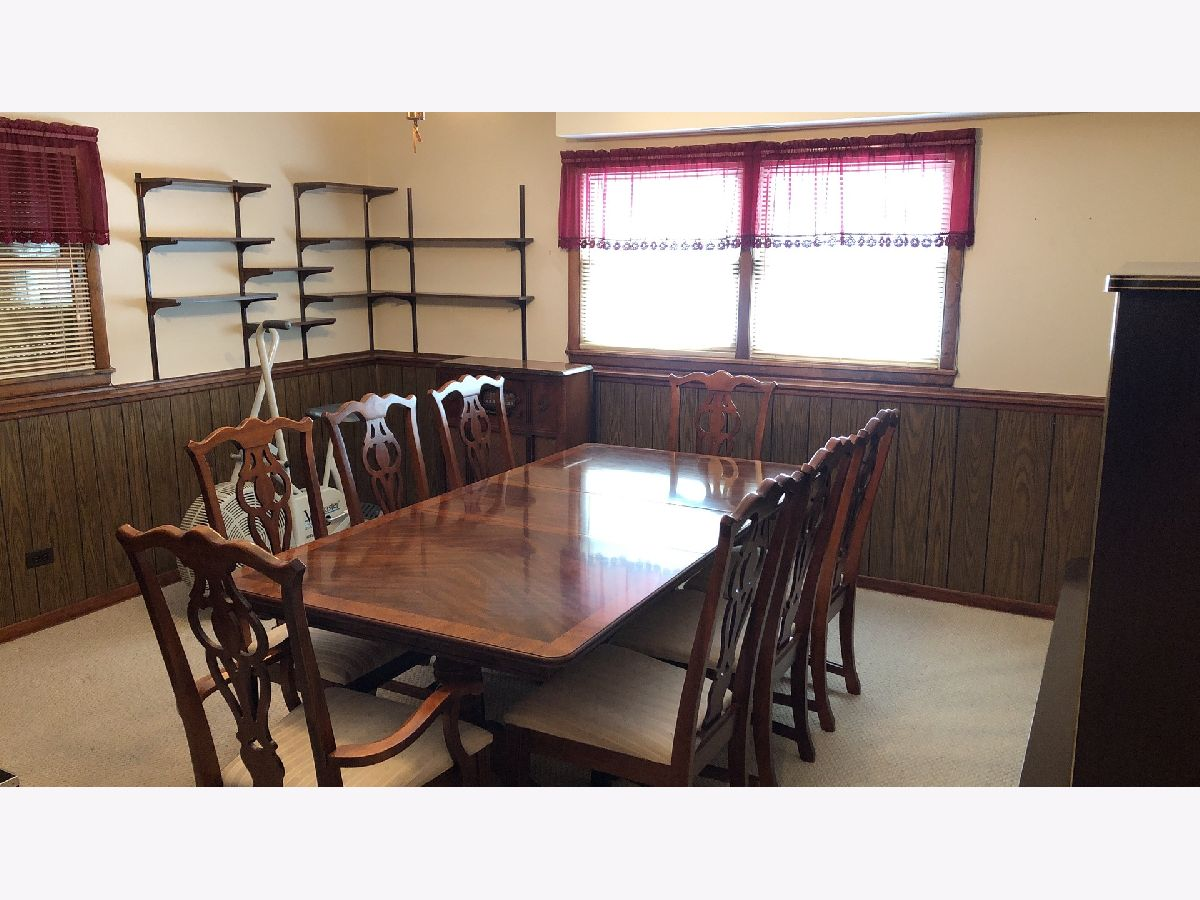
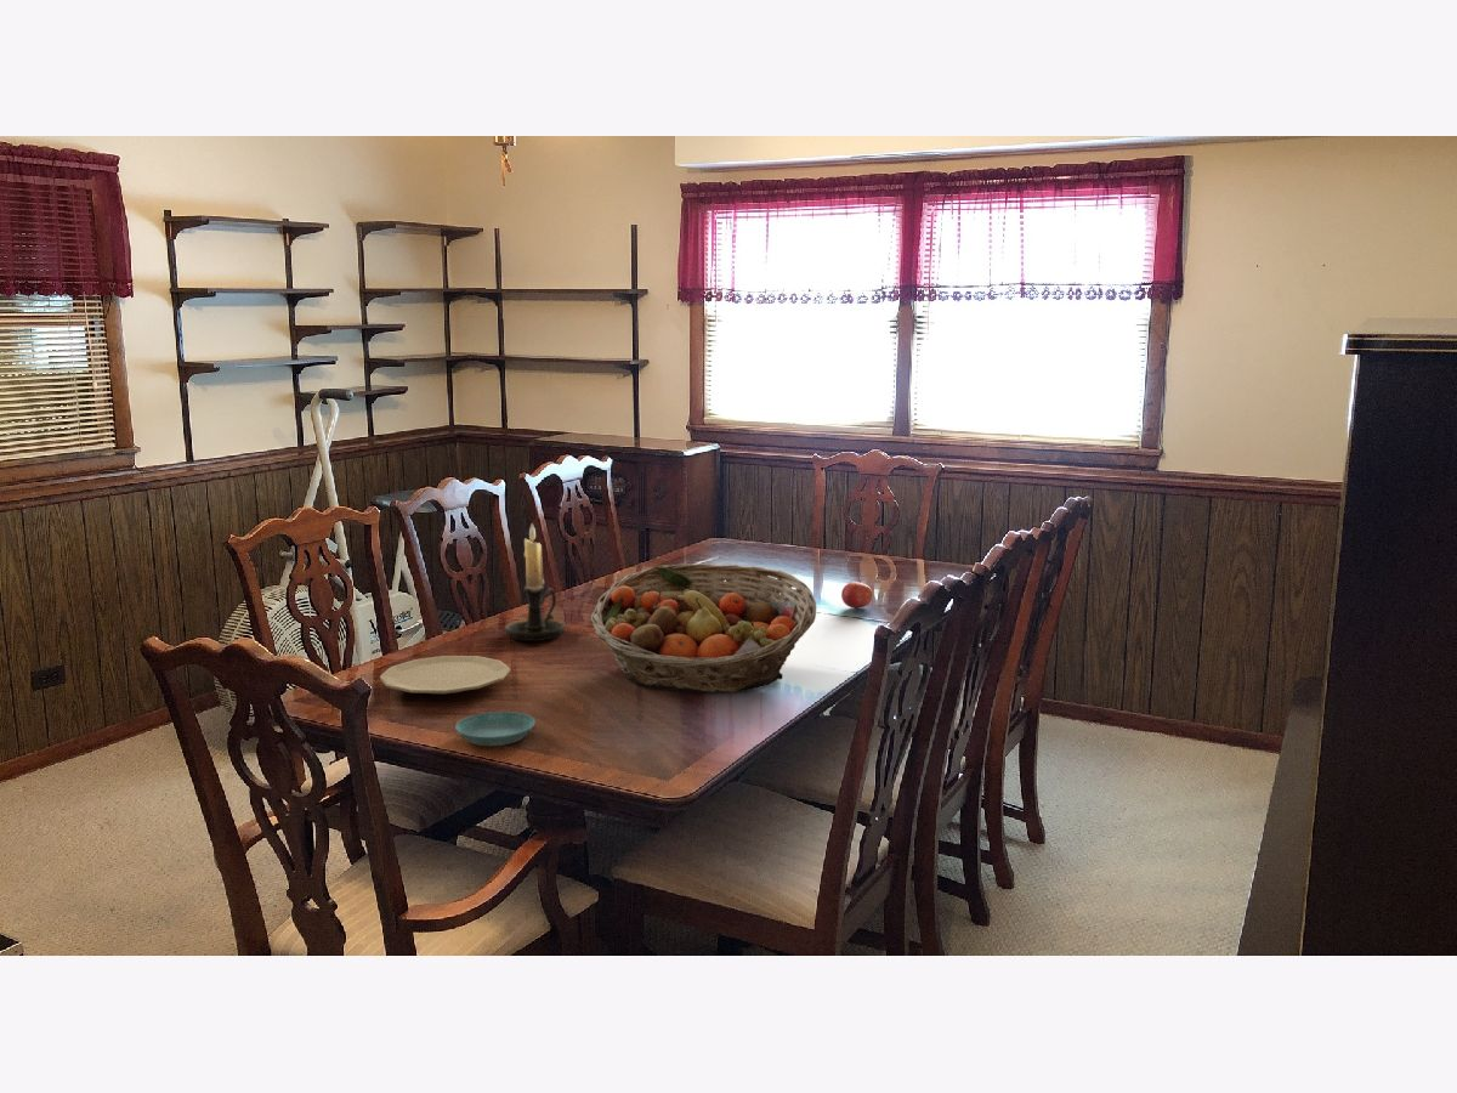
+ saucer (495, 730)
+ pomegranate (856, 594)
+ plate (446, 679)
+ fruit basket (703, 625)
+ candle holder (538, 577)
